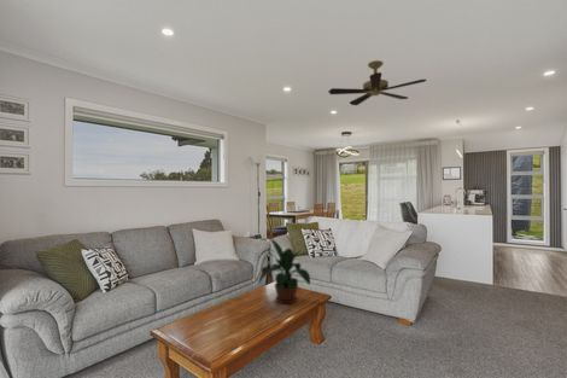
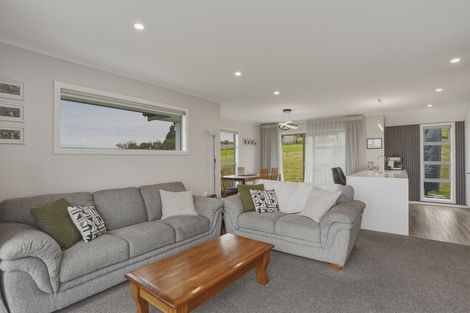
- ceiling fan (374, 77)
- potted plant (286, 268)
